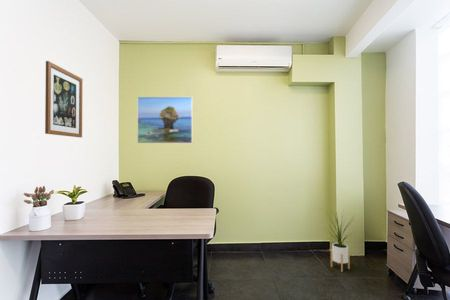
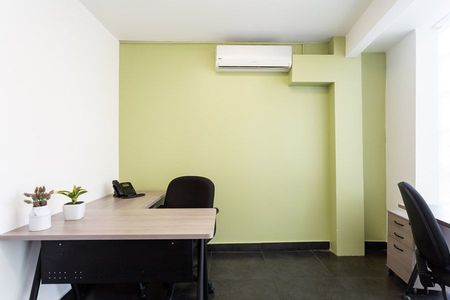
- house plant (340, 238)
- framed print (165, 120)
- wall art (65, 103)
